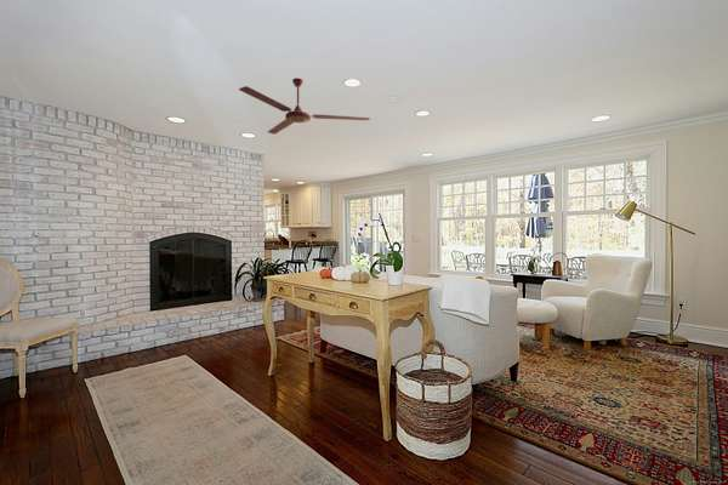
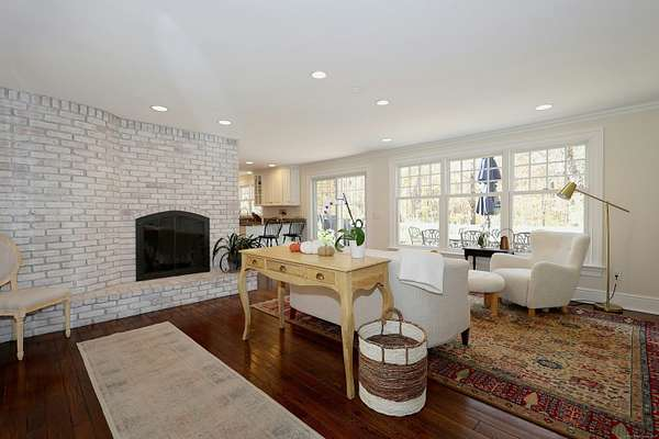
- ceiling fan (306, 113)
